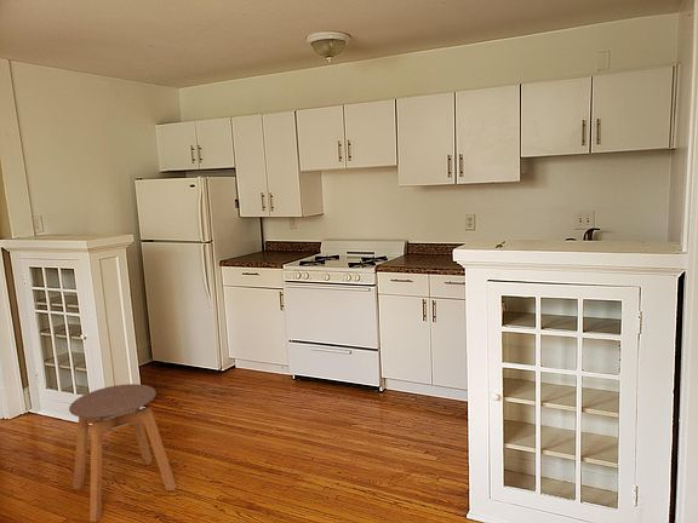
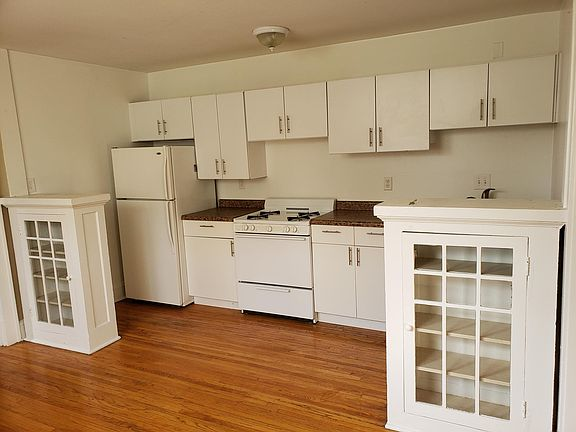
- stool (114, 427)
